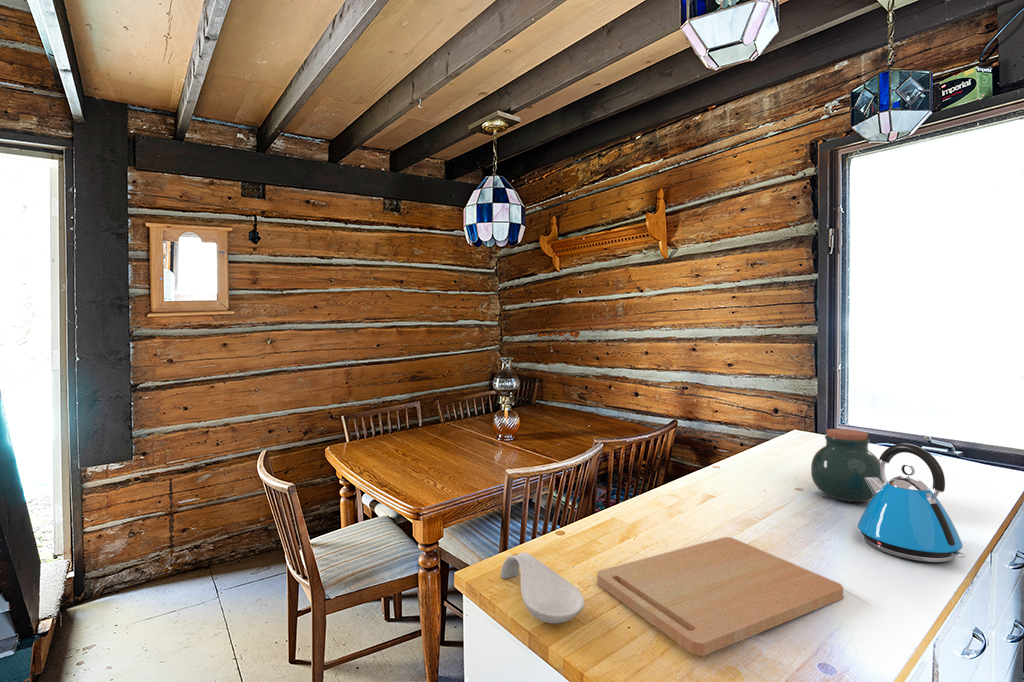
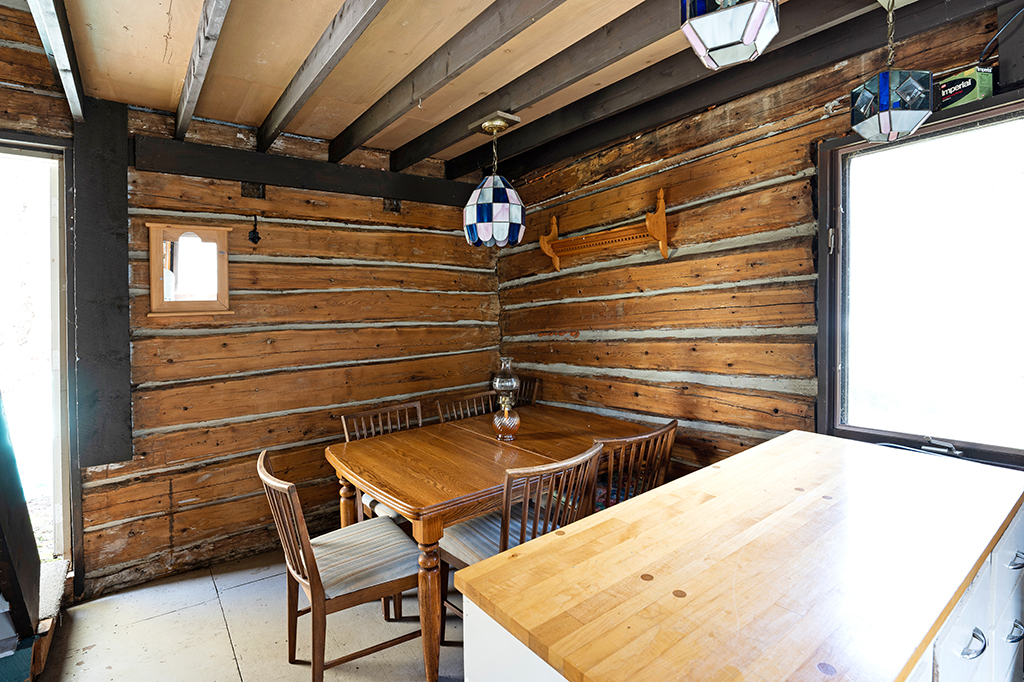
- jar (846, 464)
- cutting board (716, 583)
- kettle (910, 496)
- spoon rest (536, 583)
